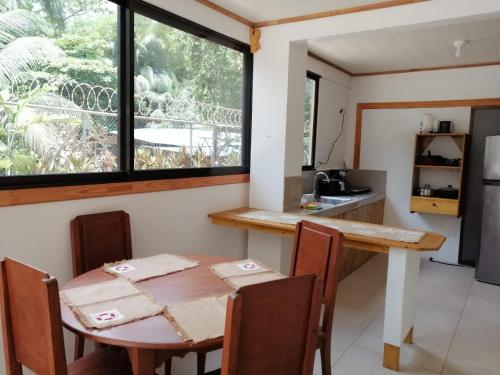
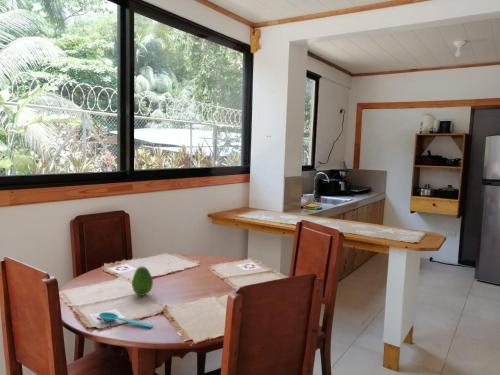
+ spoon (125, 319)
+ fruit (142, 280)
